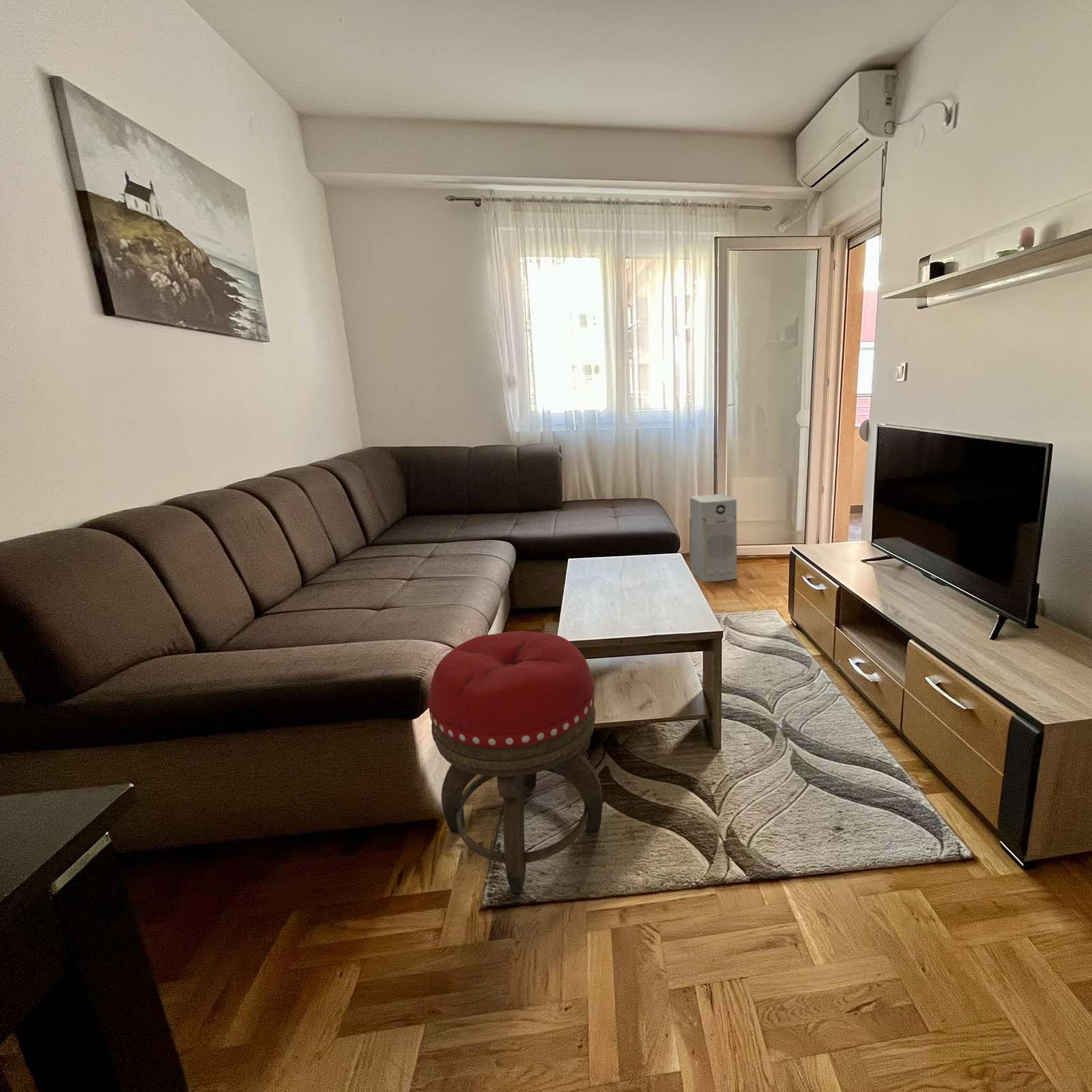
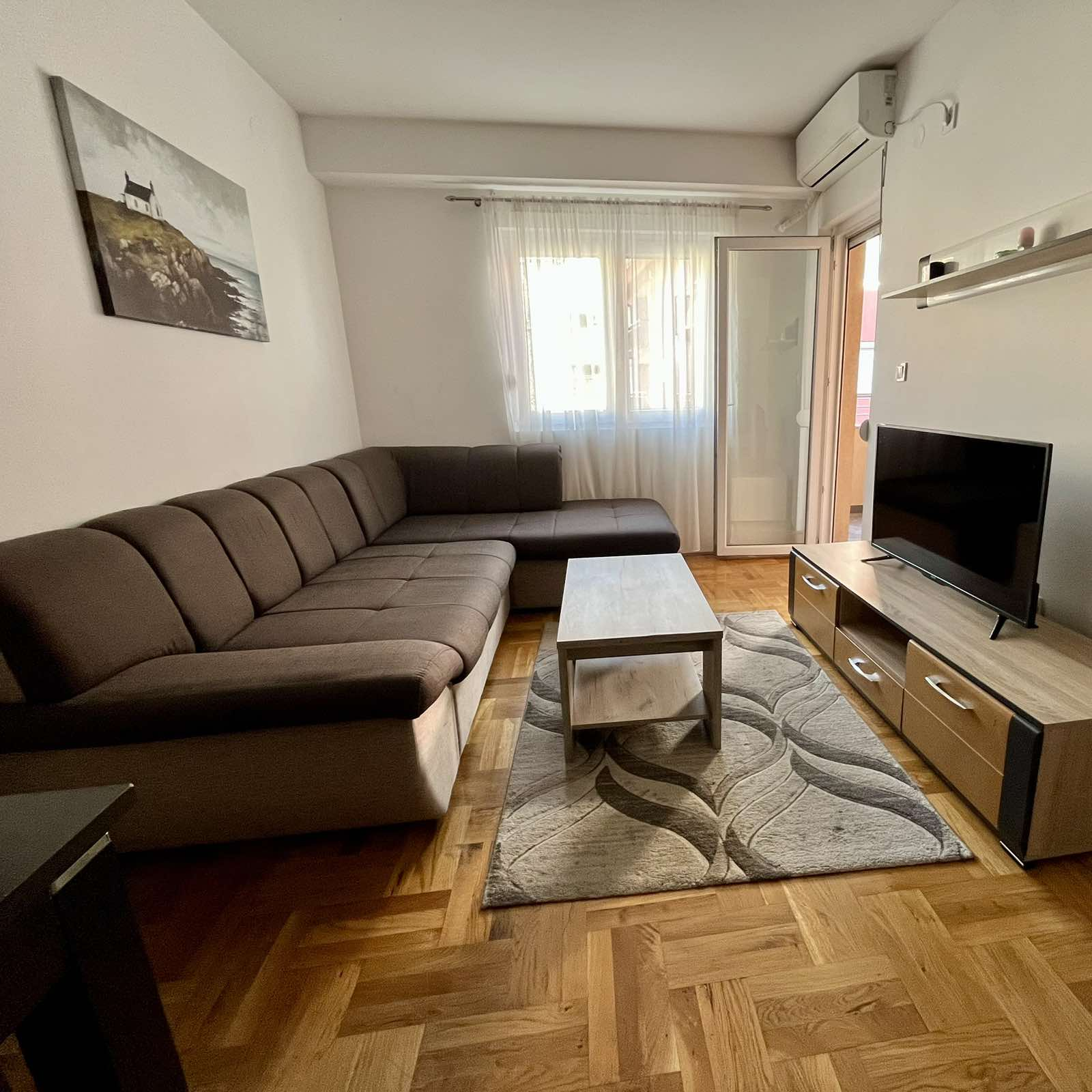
- air purifier (712, 536)
- footstool (517, 744)
